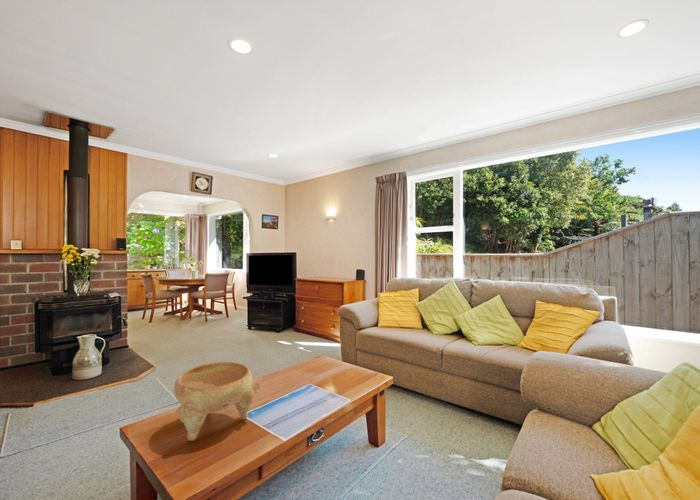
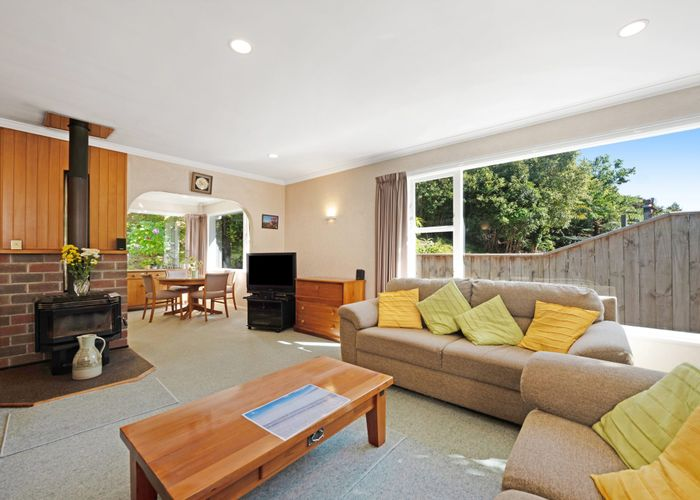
- decorative bowl (210, 398)
